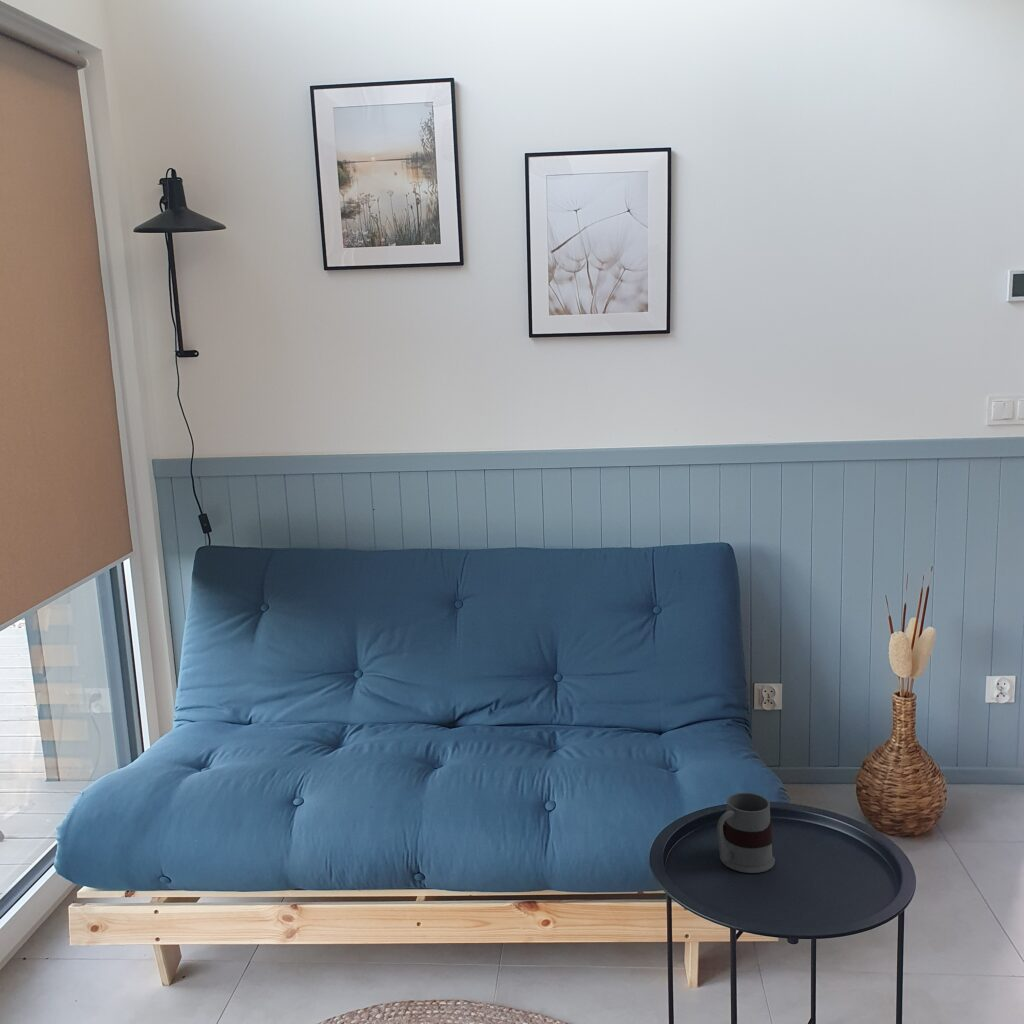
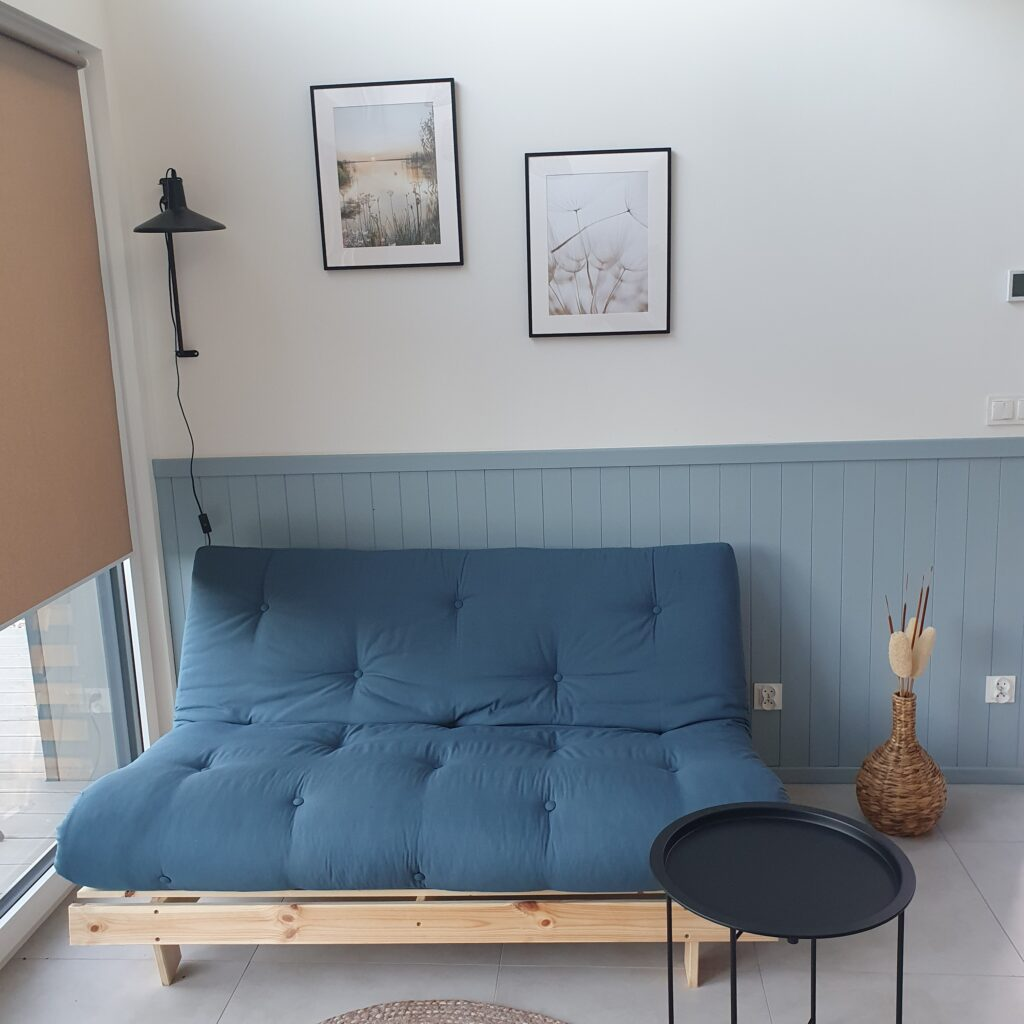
- mug (742, 833)
